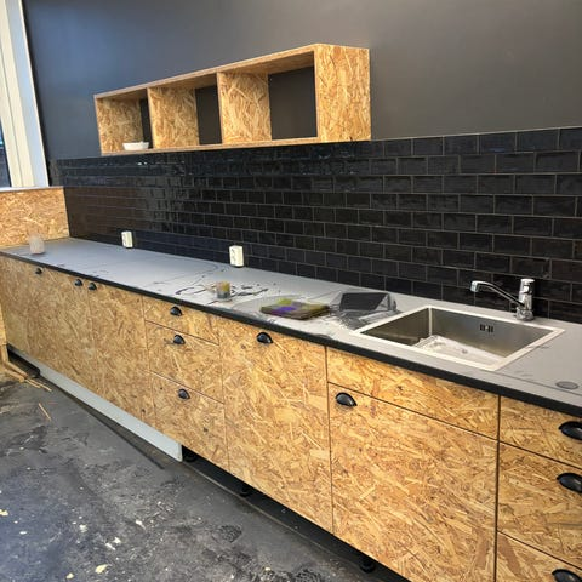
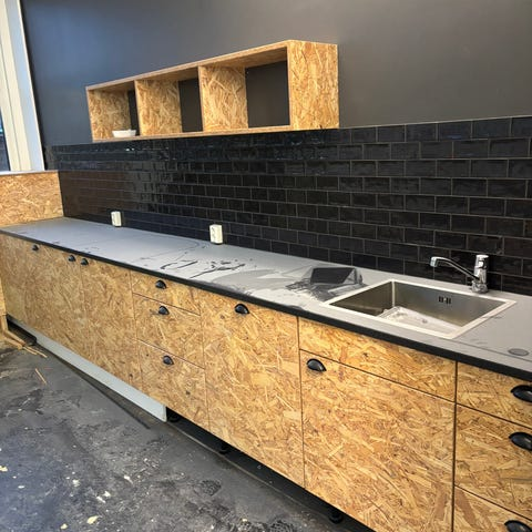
- dish towel (295, 308)
- utensil holder (34, 239)
- cup (216, 291)
